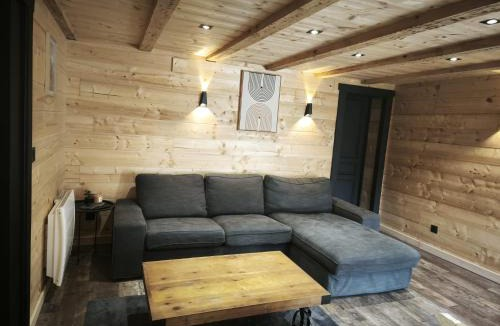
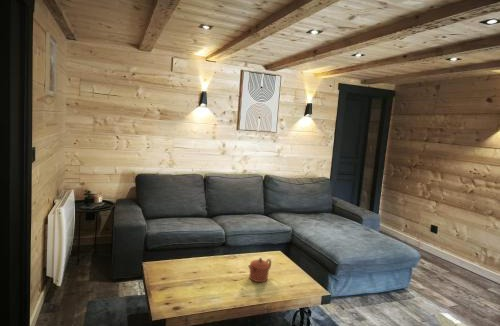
+ teapot (259, 267)
